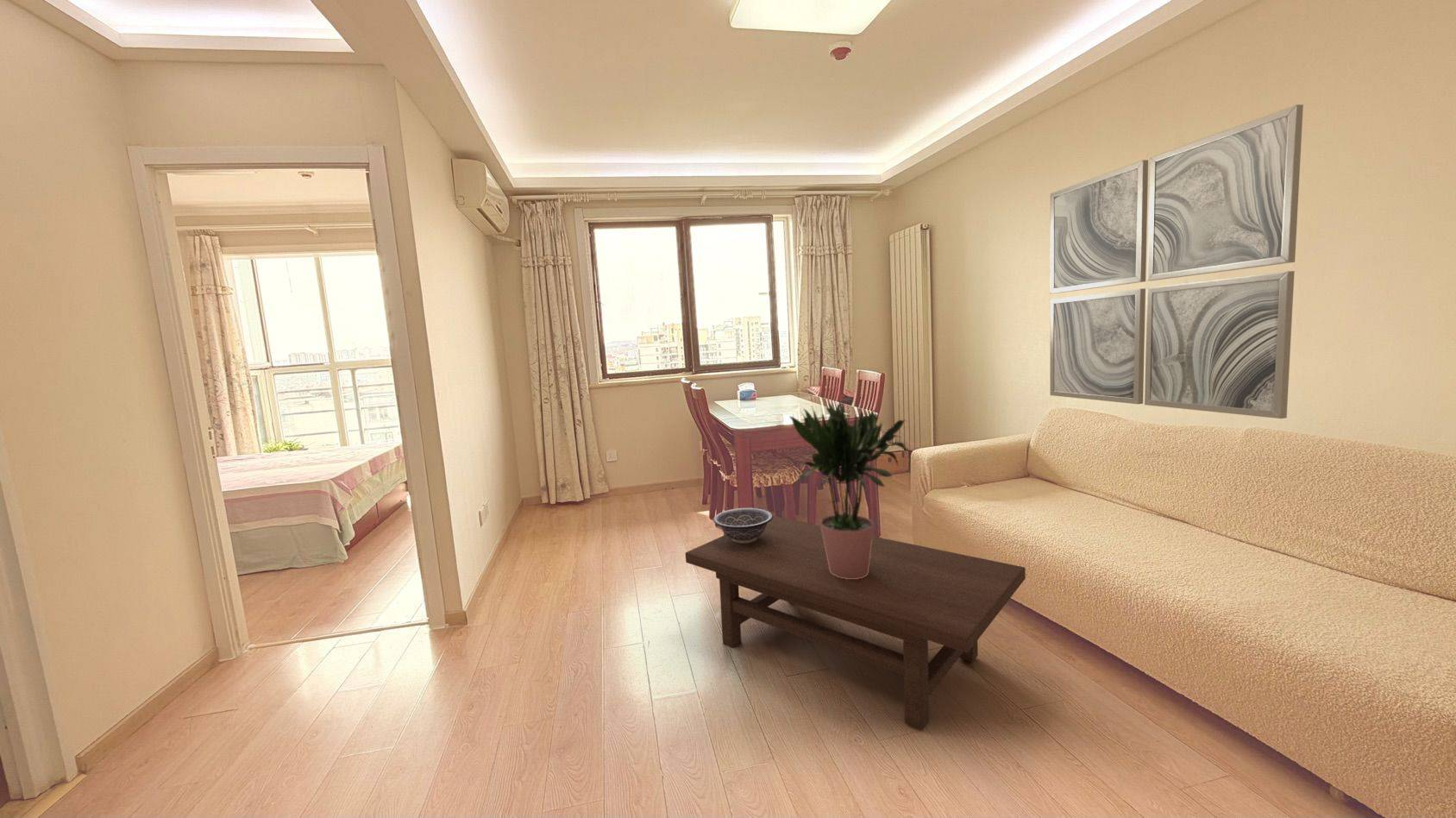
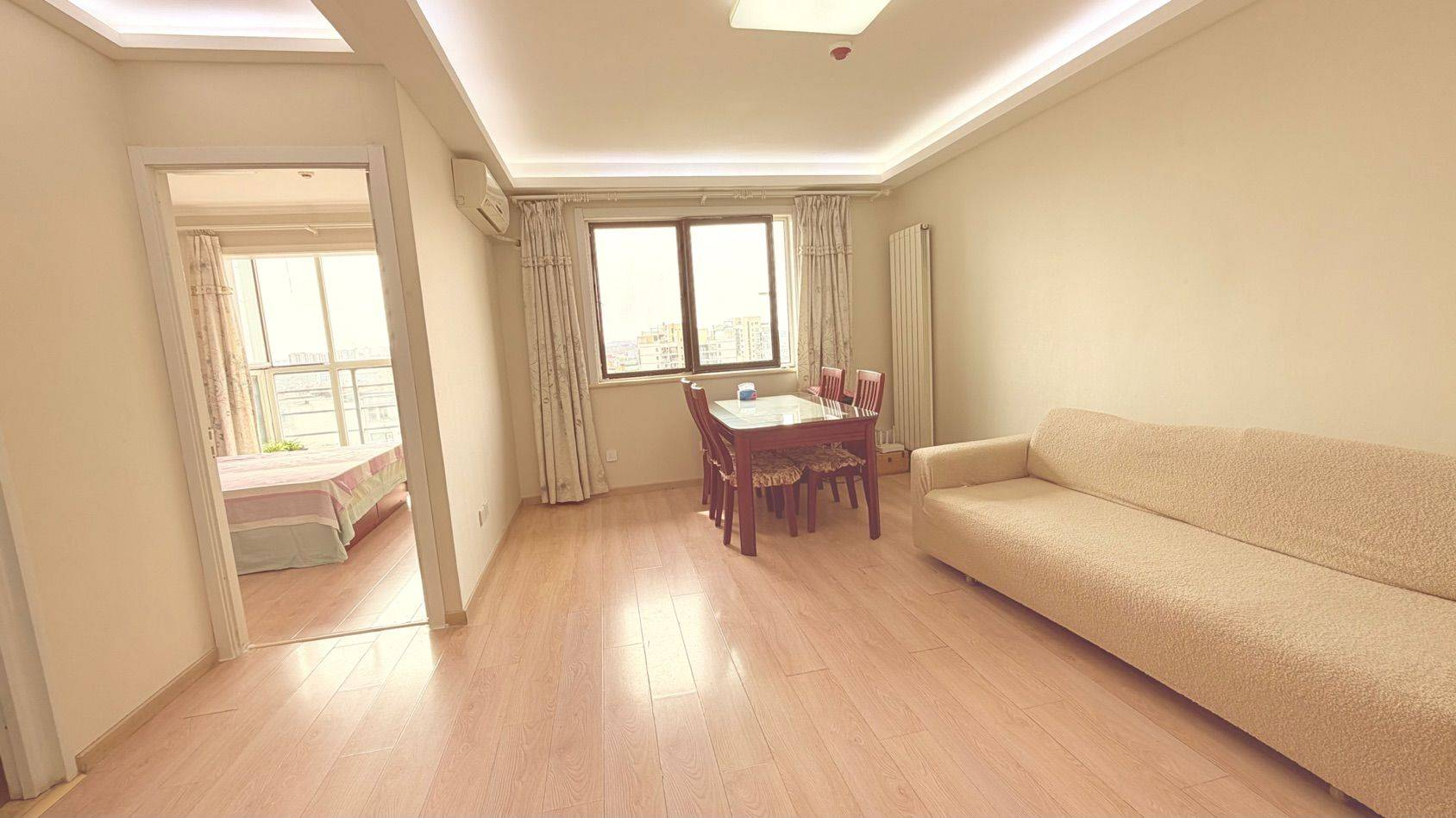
- decorative bowl (744, 527)
- wall art (1144, 281)
- coffee table (843, 604)
- potted plant (861, 485)
